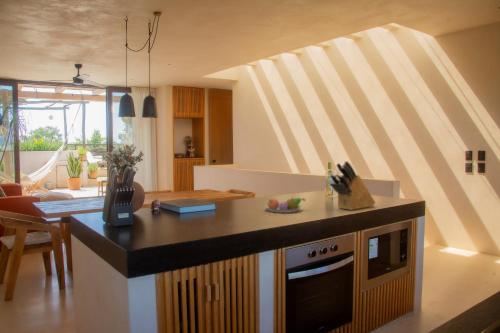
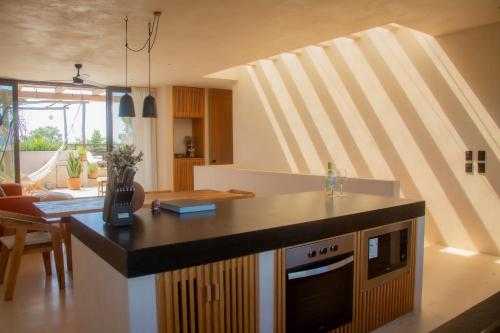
- knife block (352, 184)
- fruit bowl (284, 203)
